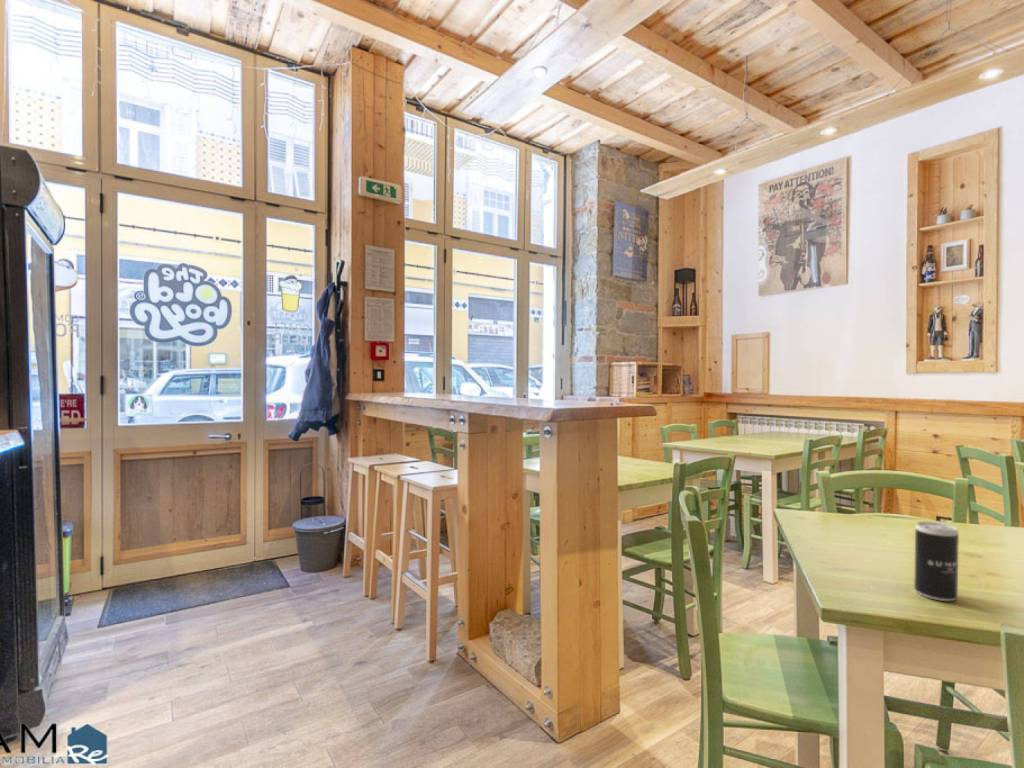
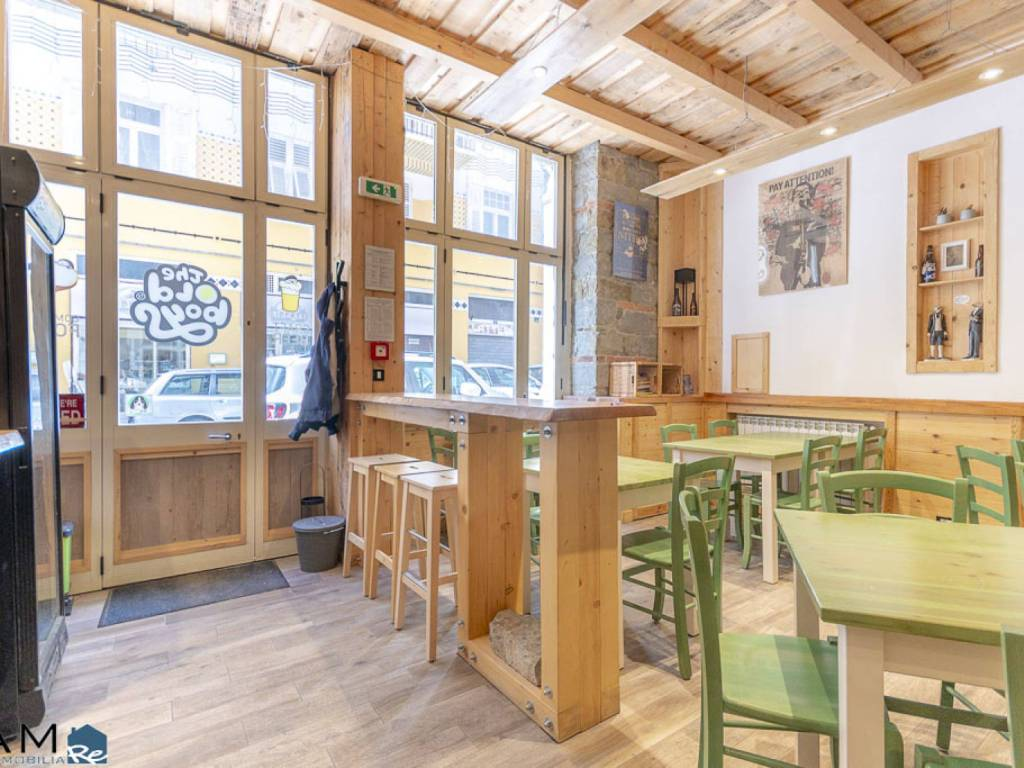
- beverage can (936, 560)
